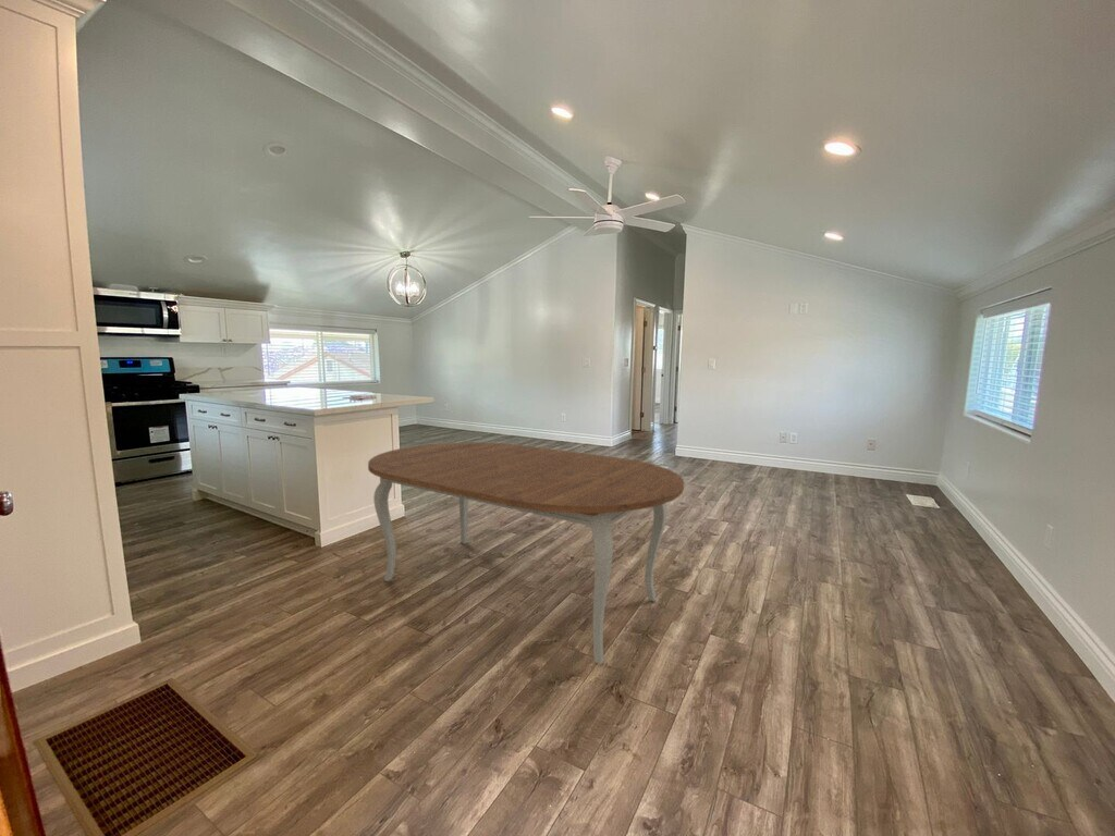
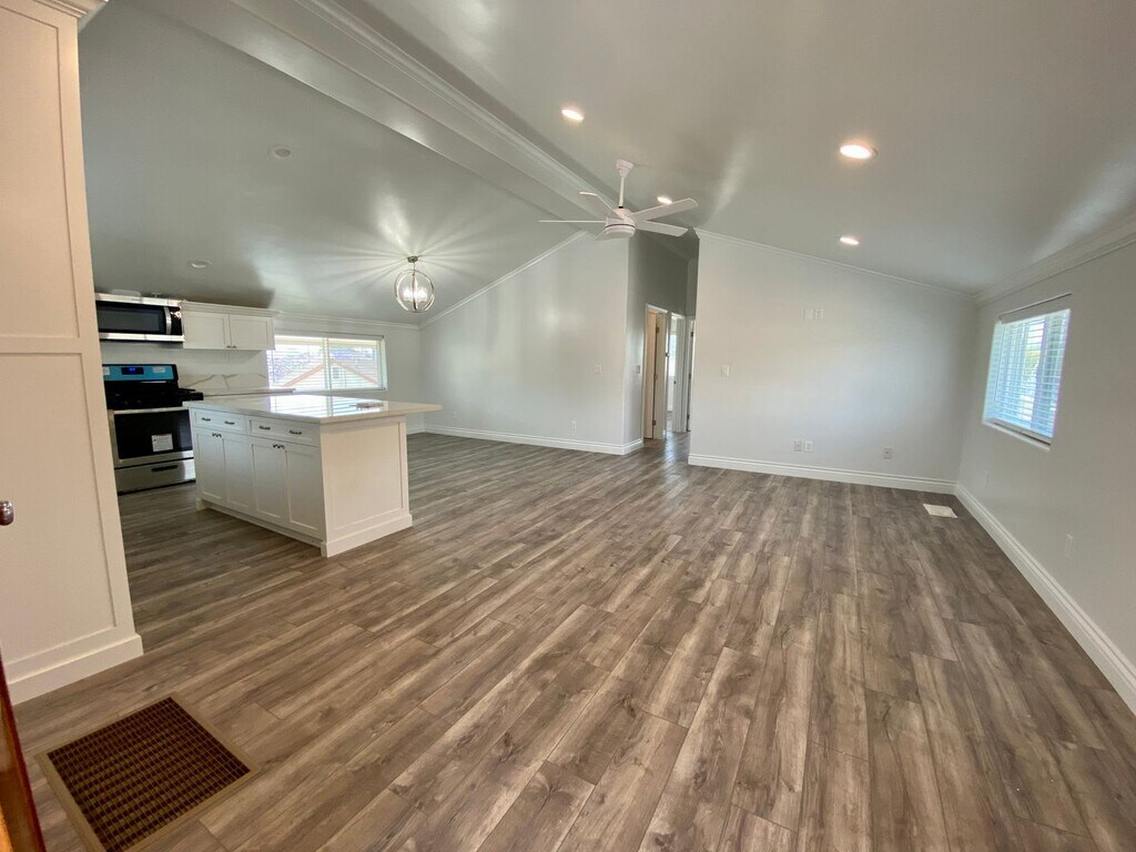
- dining table (522, 511)
